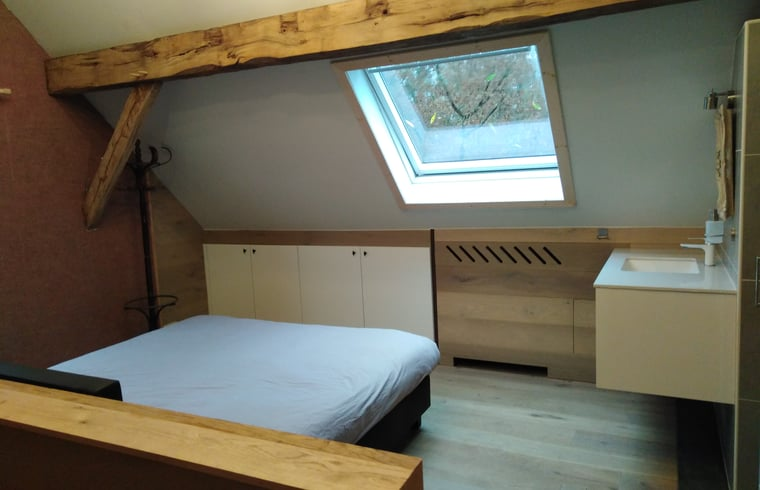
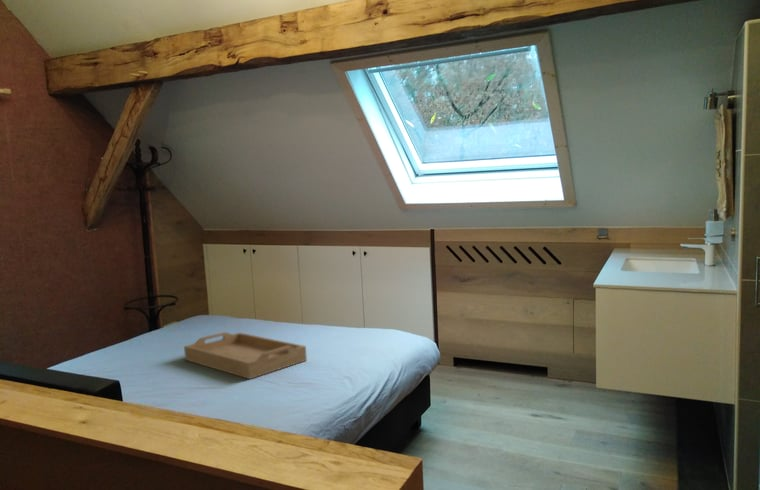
+ serving tray (243, 350)
